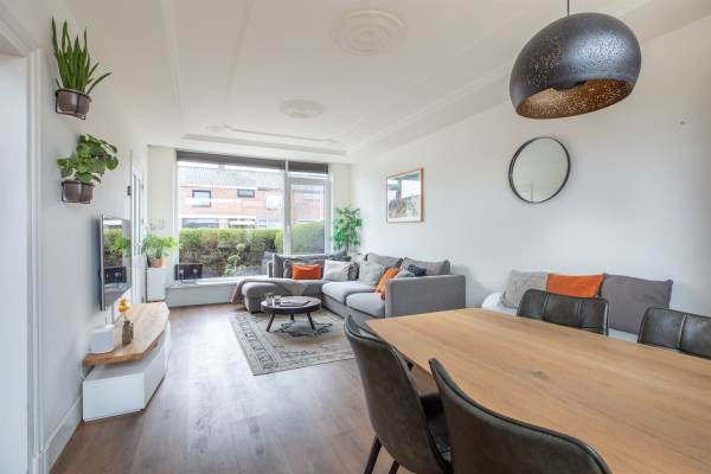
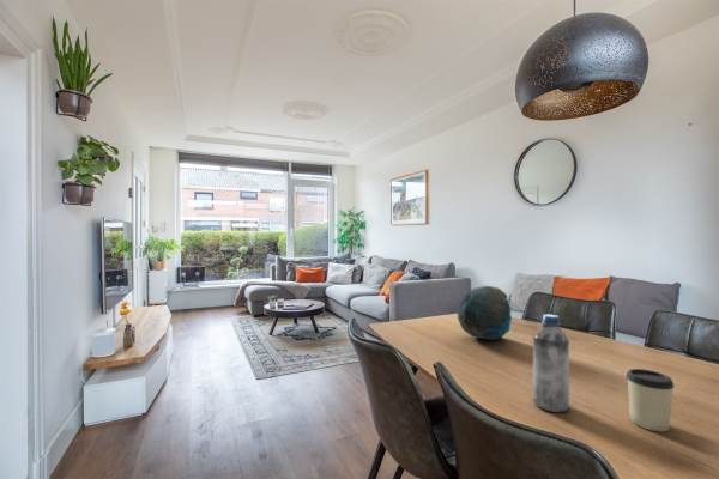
+ decorative bowl (482, 311)
+ cup (648, 399)
+ water bottle (550, 360)
